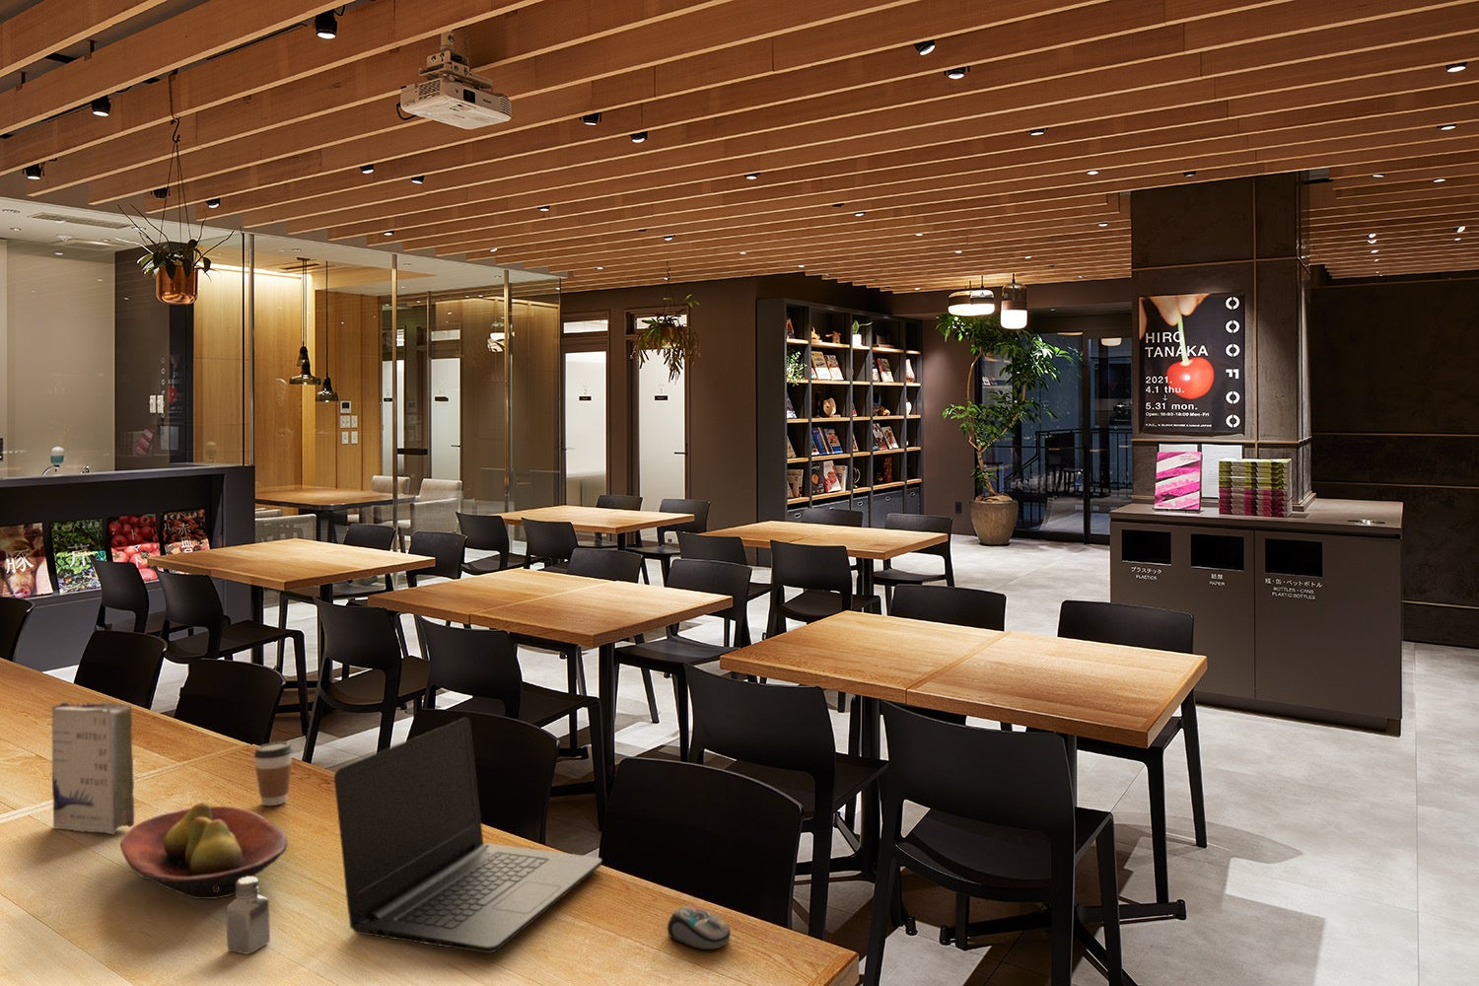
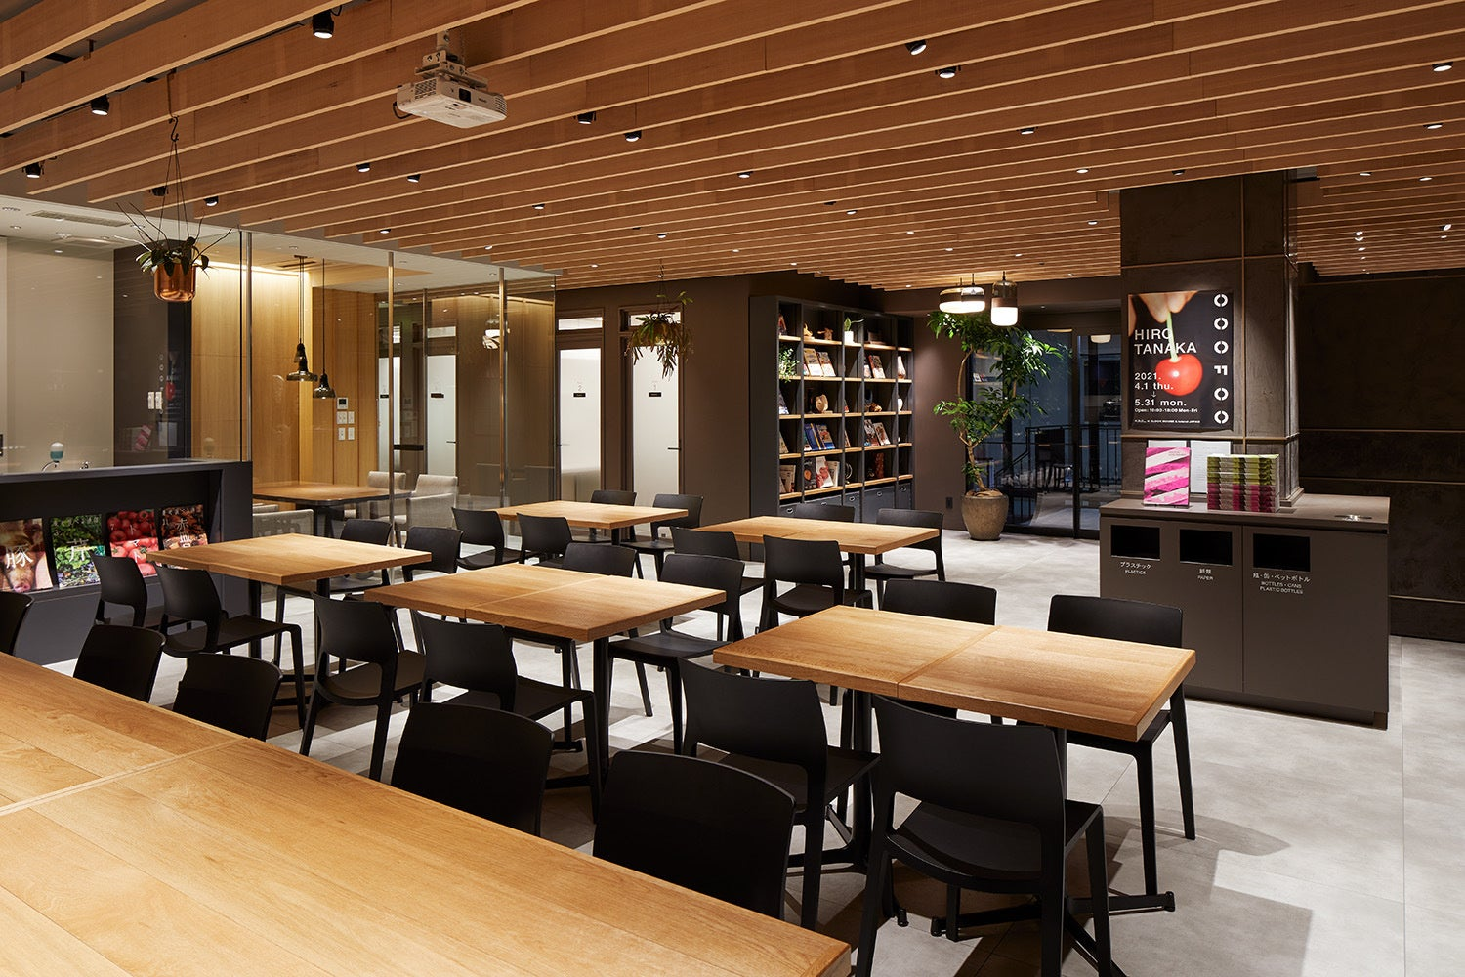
- fruit bowl (204, 842)
- book (90, 766)
- coffee cup (273, 773)
- saltshaker (248, 913)
- laptop (478, 821)
- computer mouse (698, 924)
